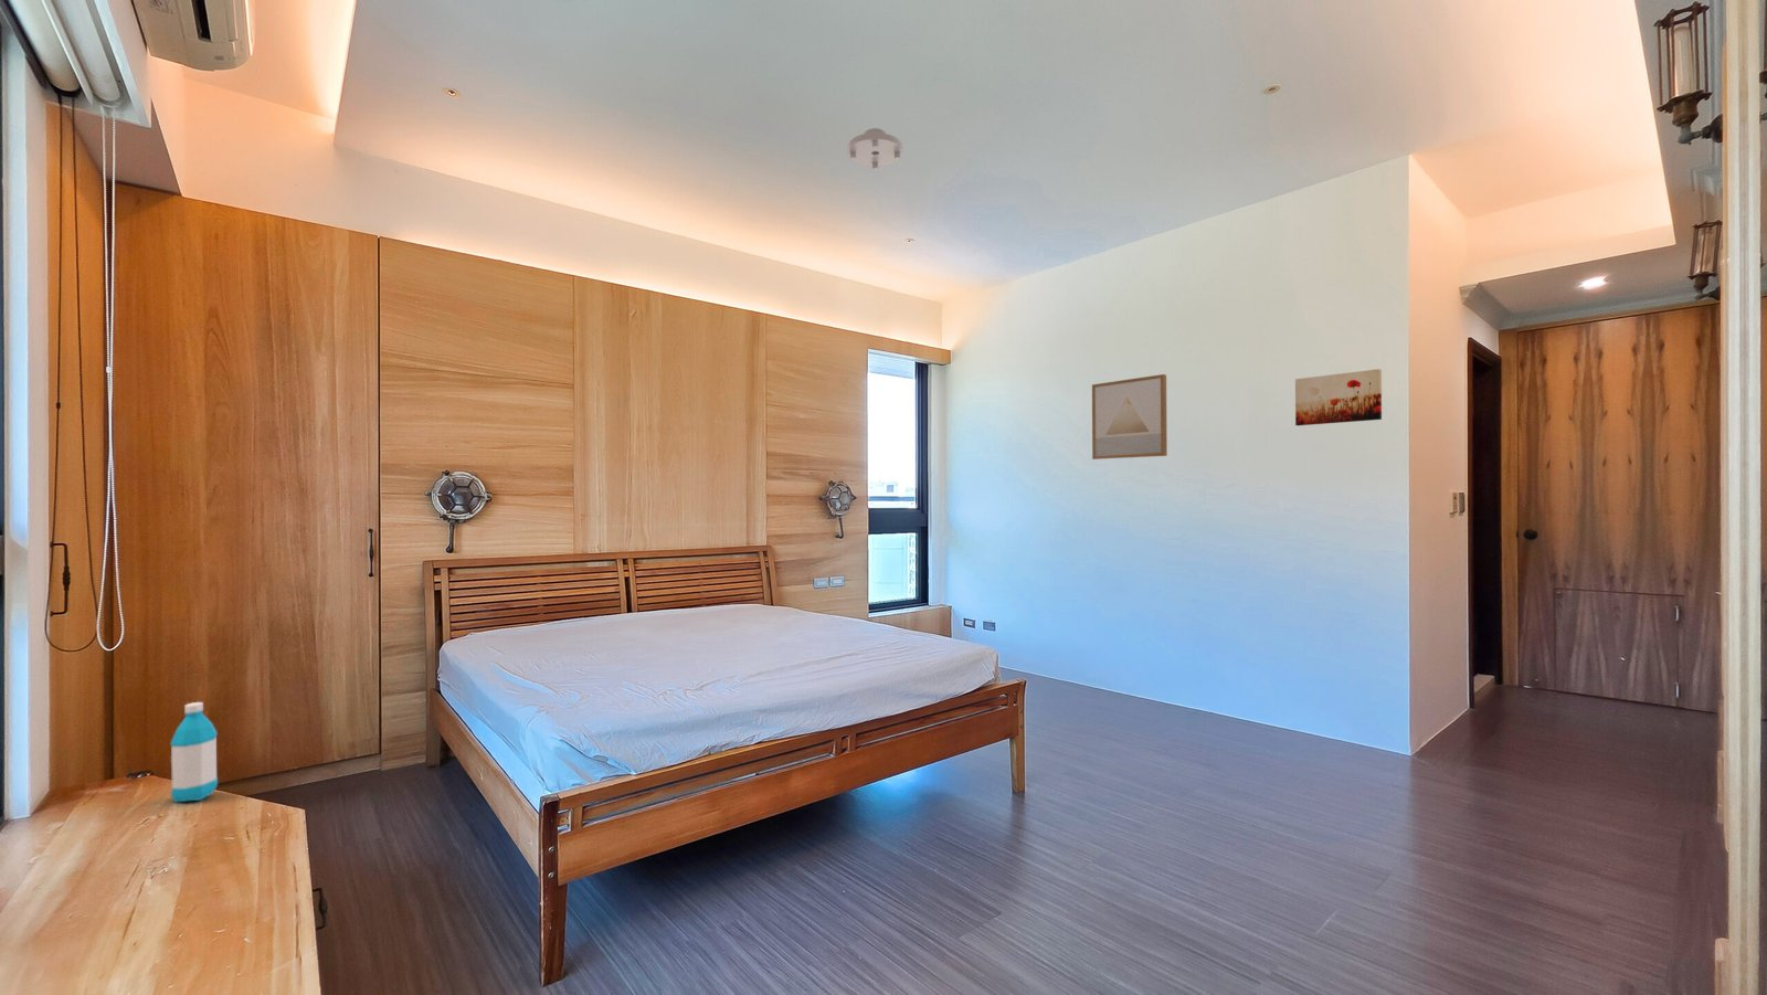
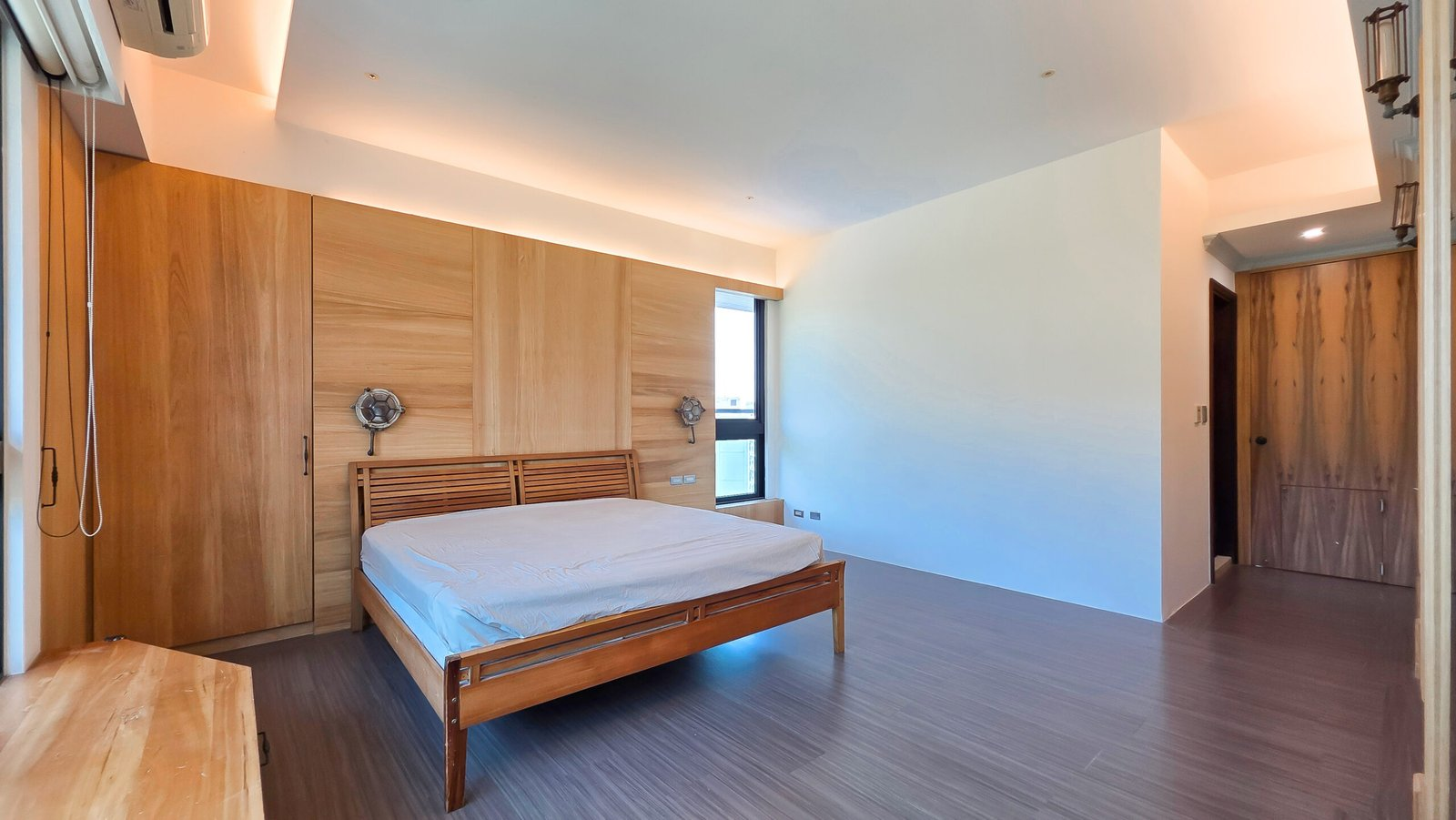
- water bottle (194, 750)
- wall art (1127, 419)
- ceiling light (875, 146)
- wall art (1336, 398)
